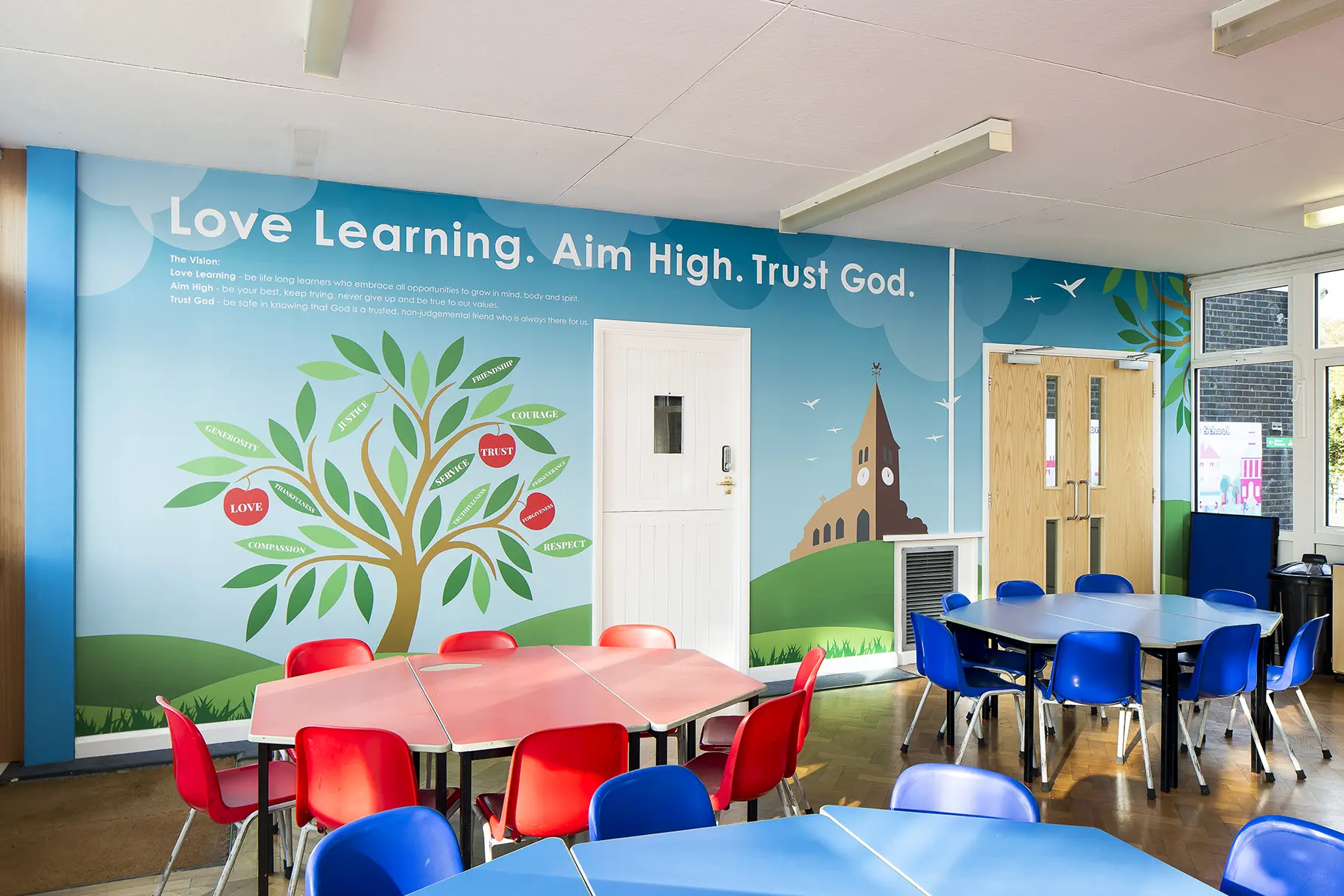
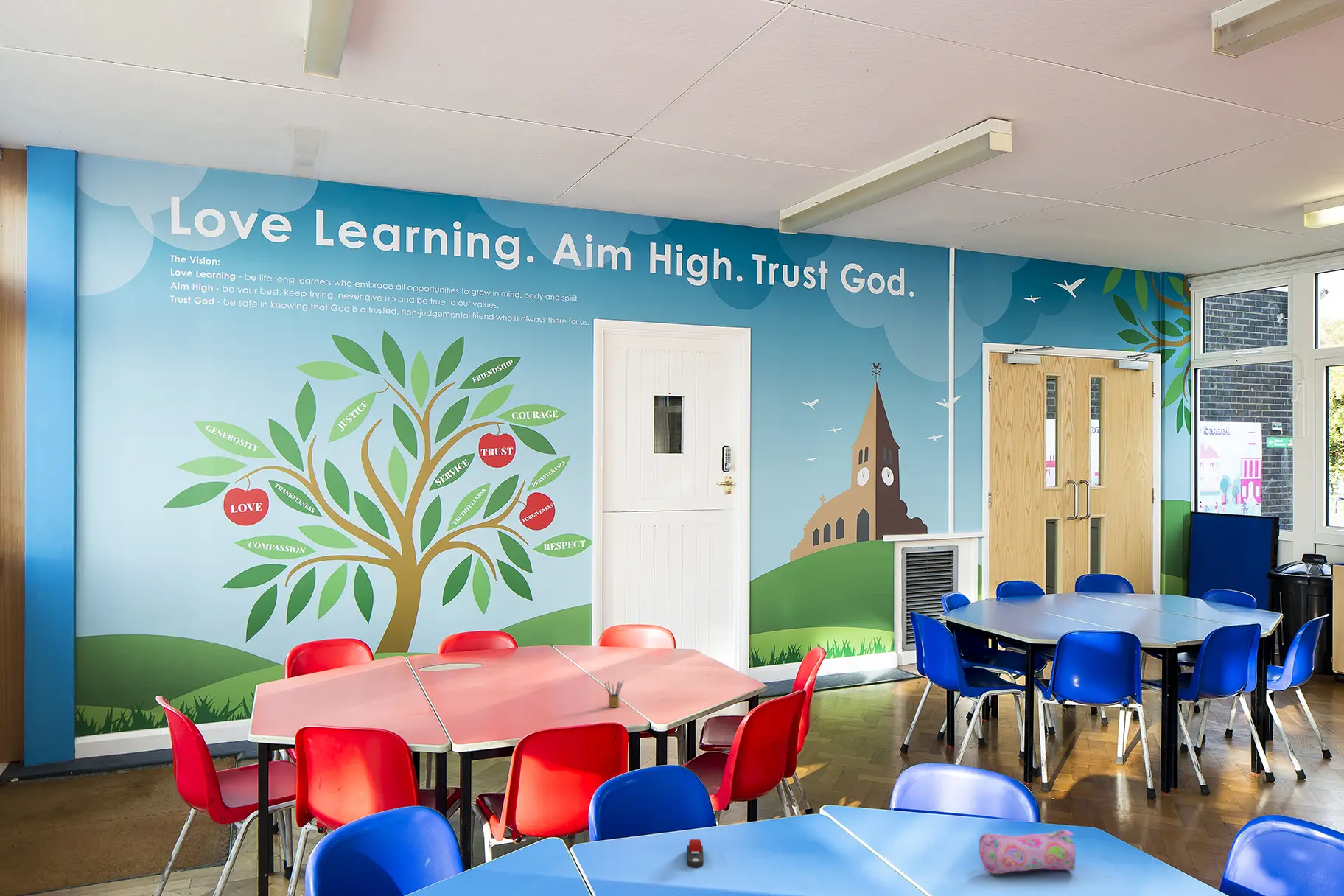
+ stapler (695, 847)
+ pencil box (613, 693)
+ pencil case (1028, 850)
